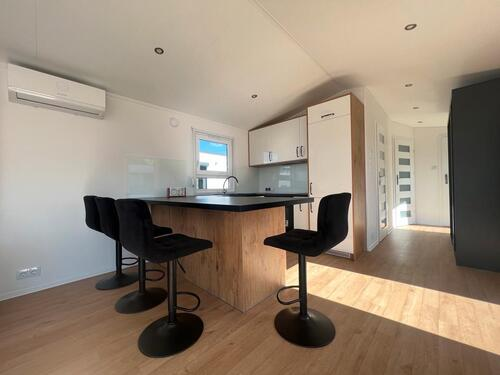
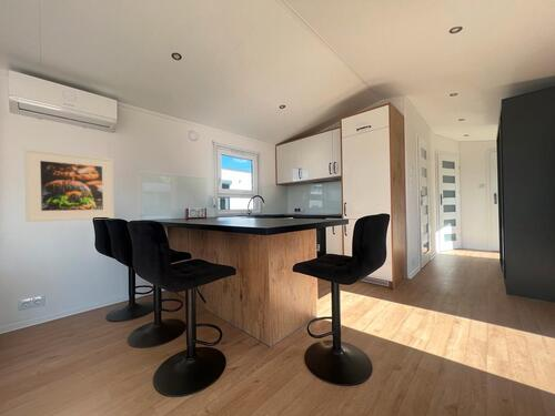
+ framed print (73, 186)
